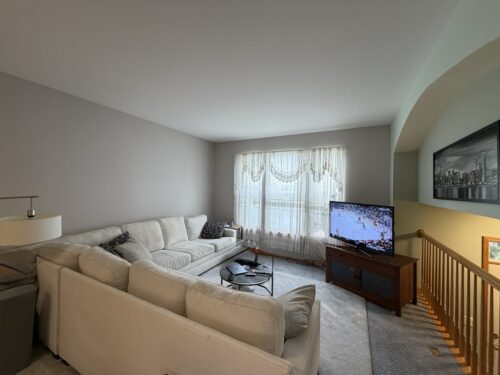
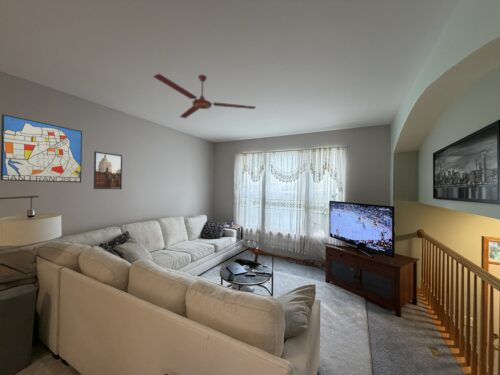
+ wall art (46, 152)
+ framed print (108, 171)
+ ceiling fan (208, 101)
